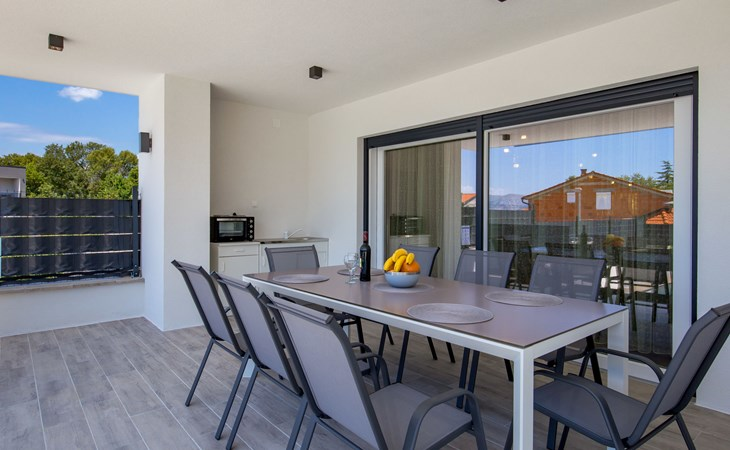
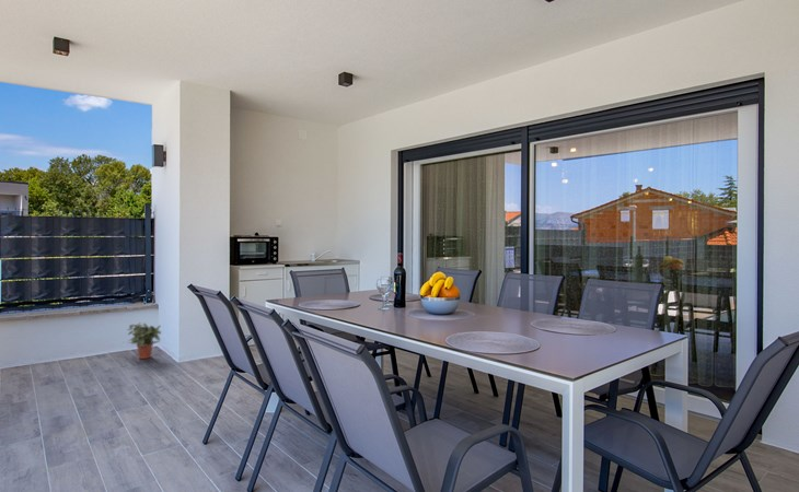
+ potted plant (144, 340)
